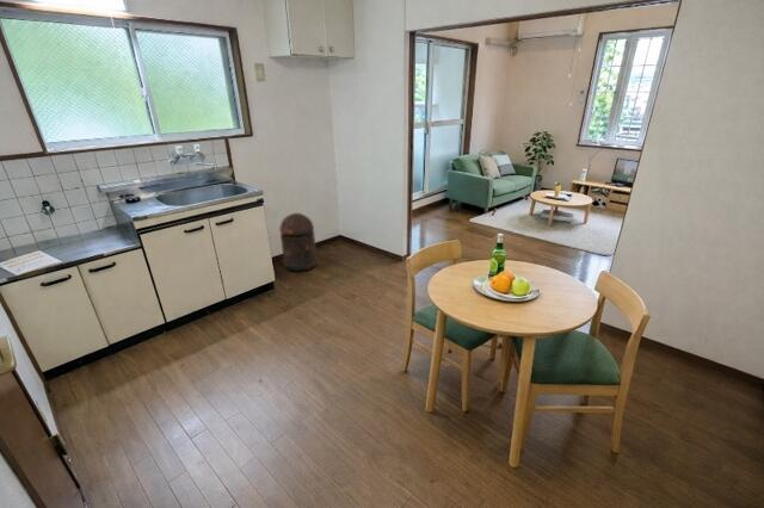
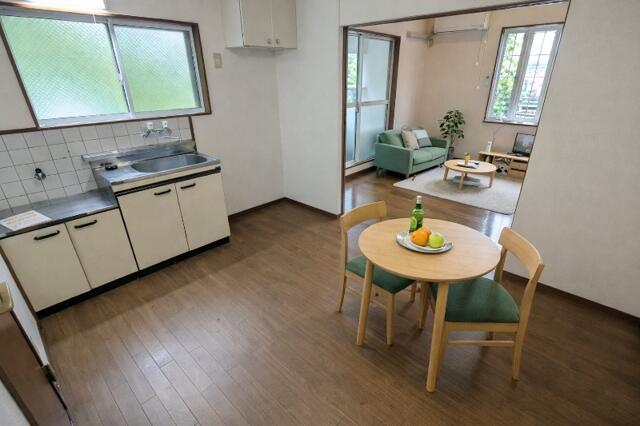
- trash can (297, 240)
